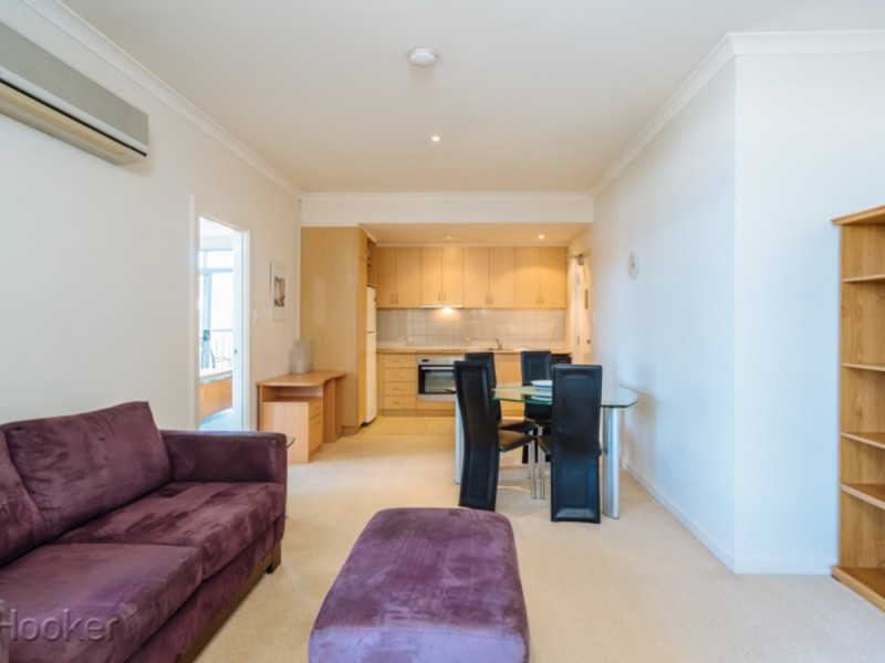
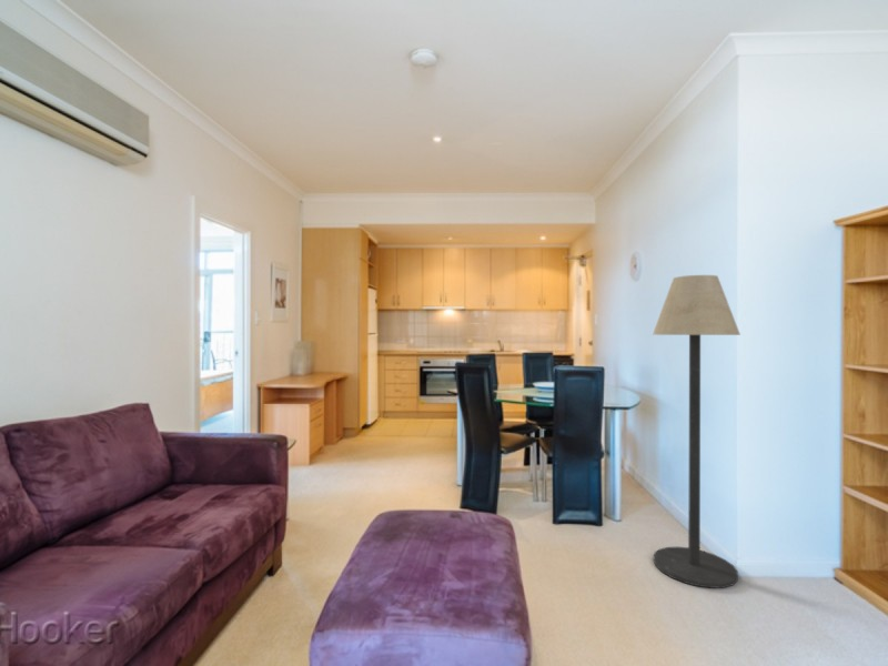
+ floor lamp (694, 422)
